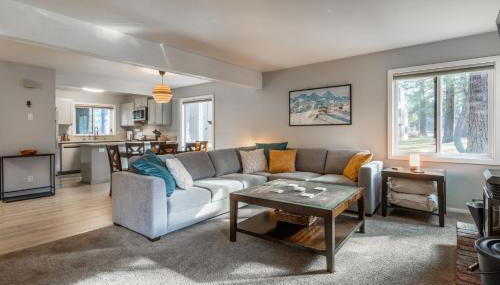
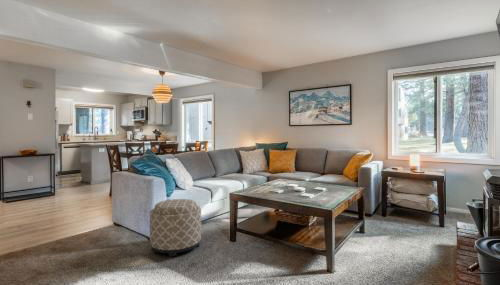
+ ottoman (176, 224)
